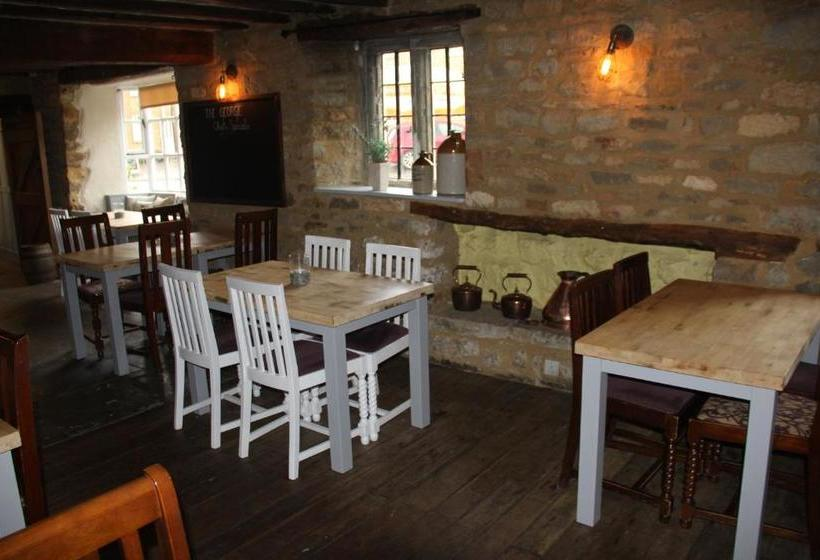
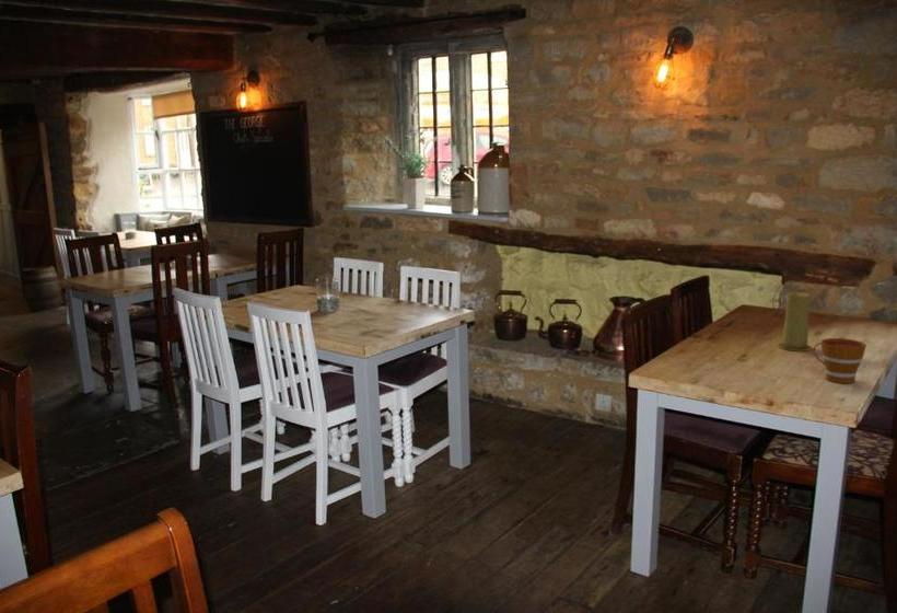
+ cup (837, 360)
+ candle (796, 320)
